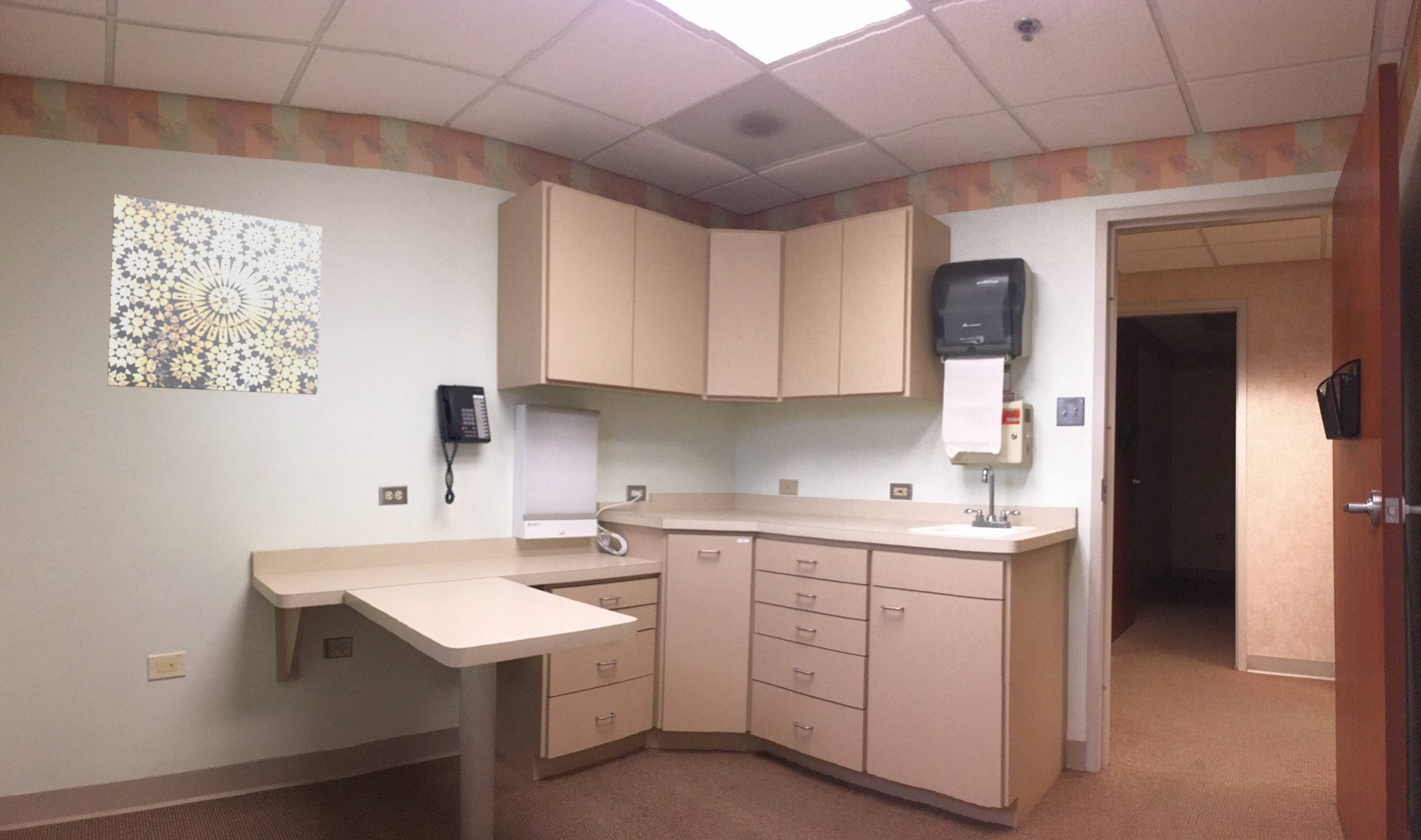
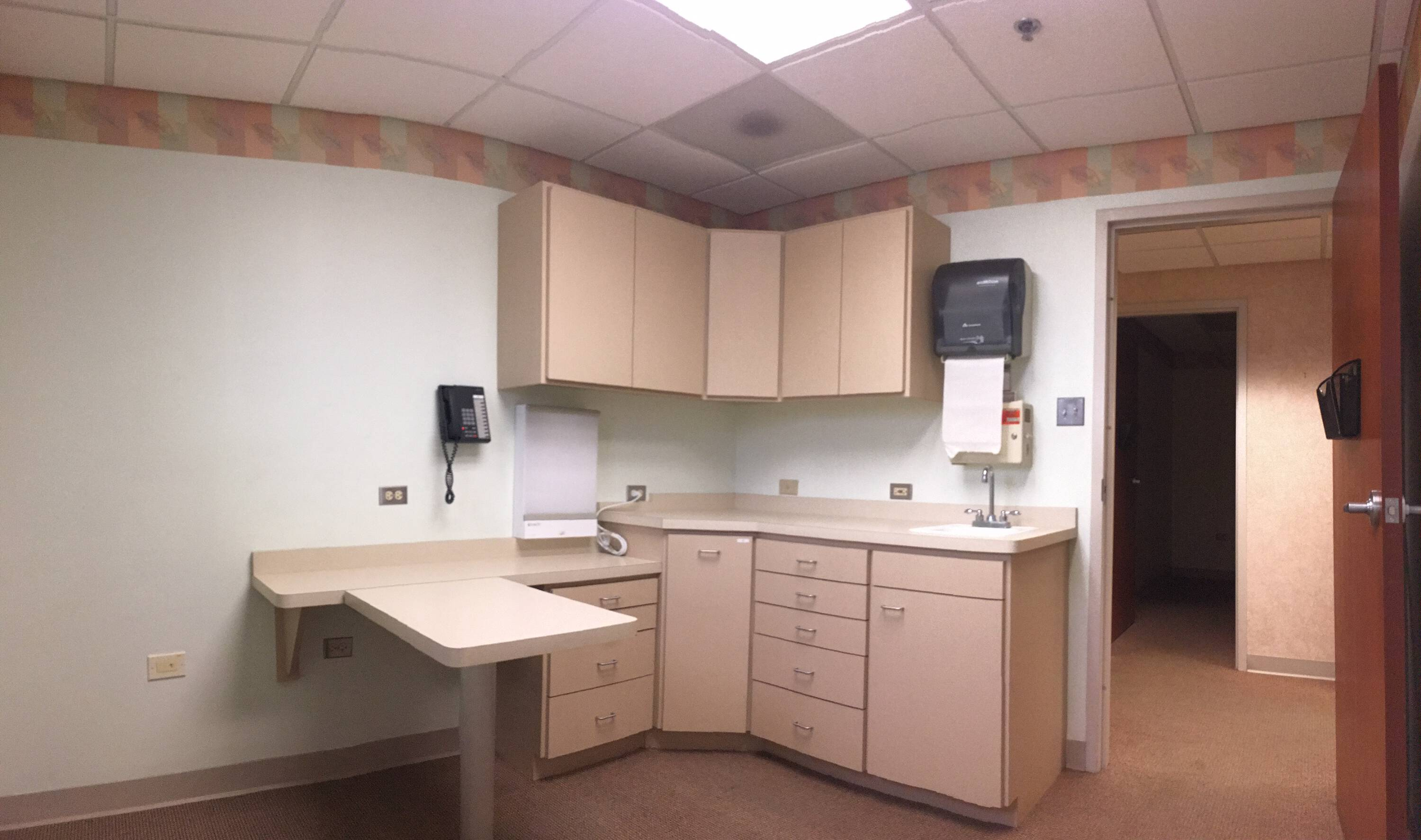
- wall art (221, 301)
